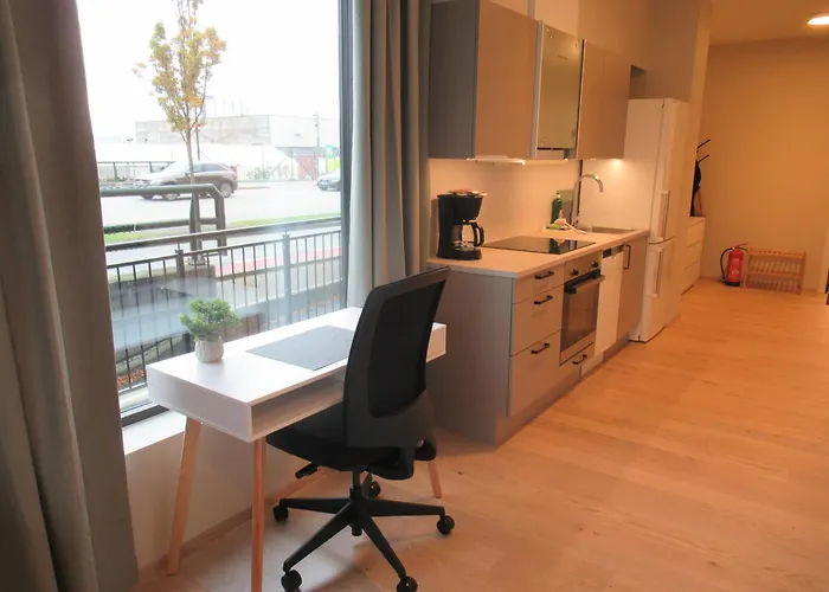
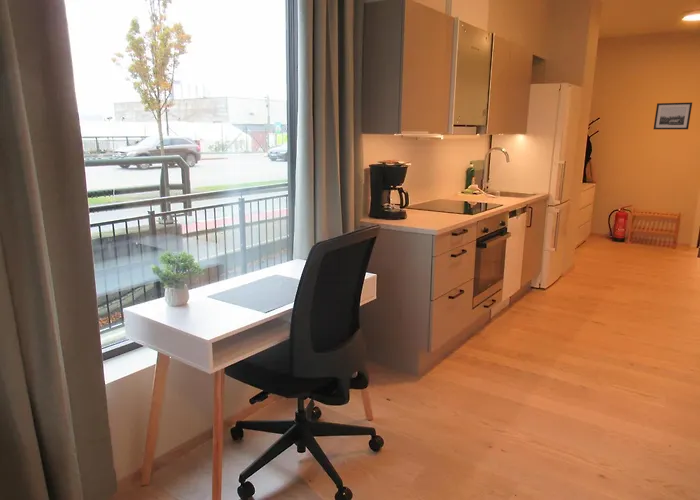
+ wall art (672, 116)
